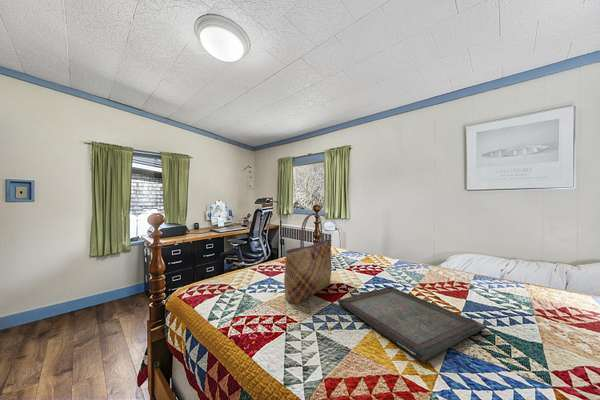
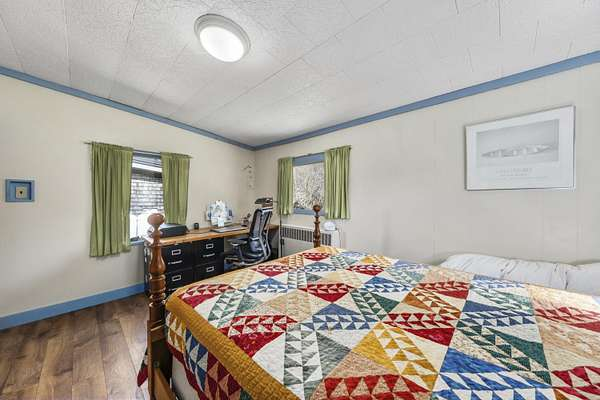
- serving tray (403, 312)
- tote bag (309, 252)
